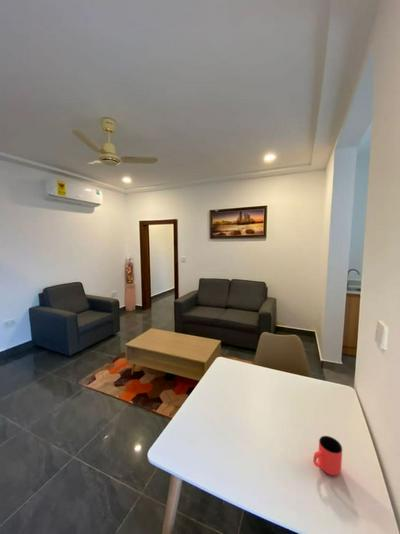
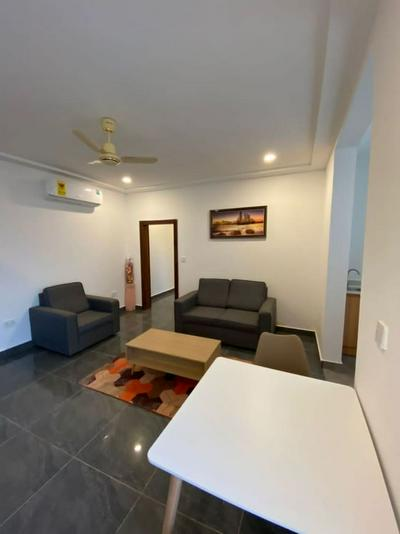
- cup (326, 456)
